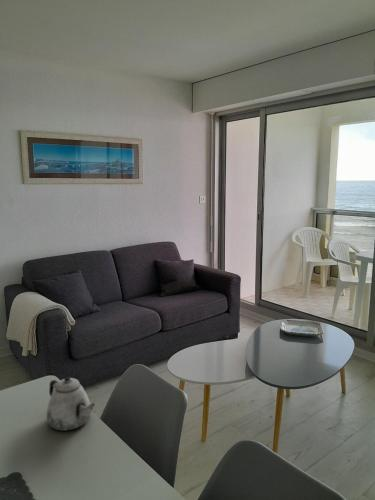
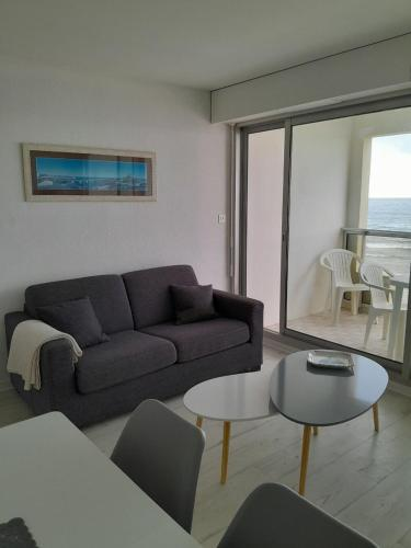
- teapot (71, 400)
